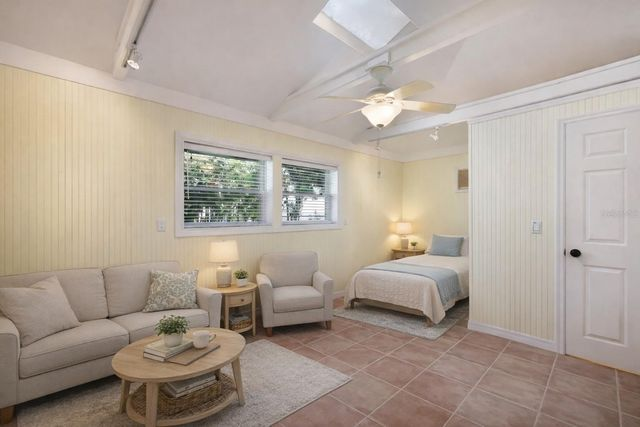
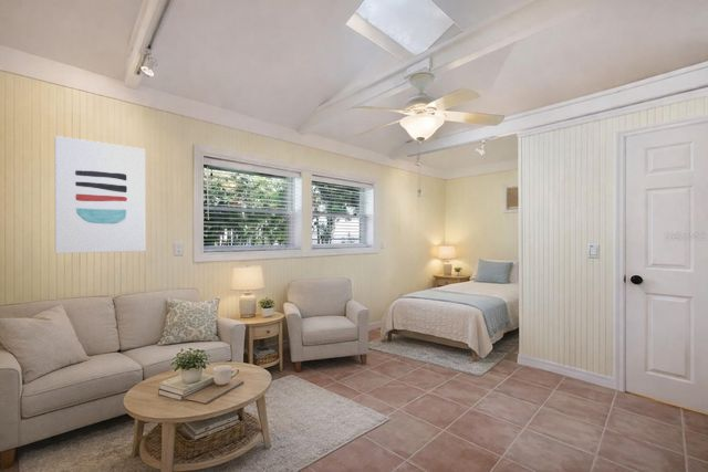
+ wall art (103, 197)
